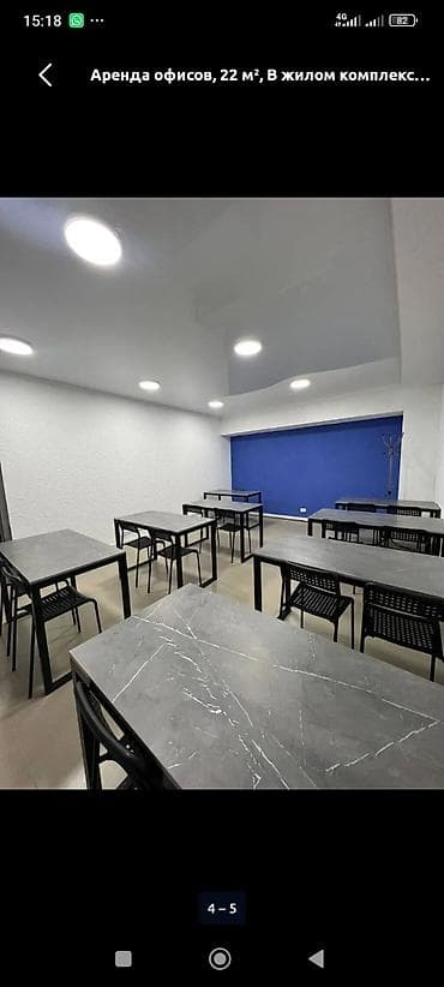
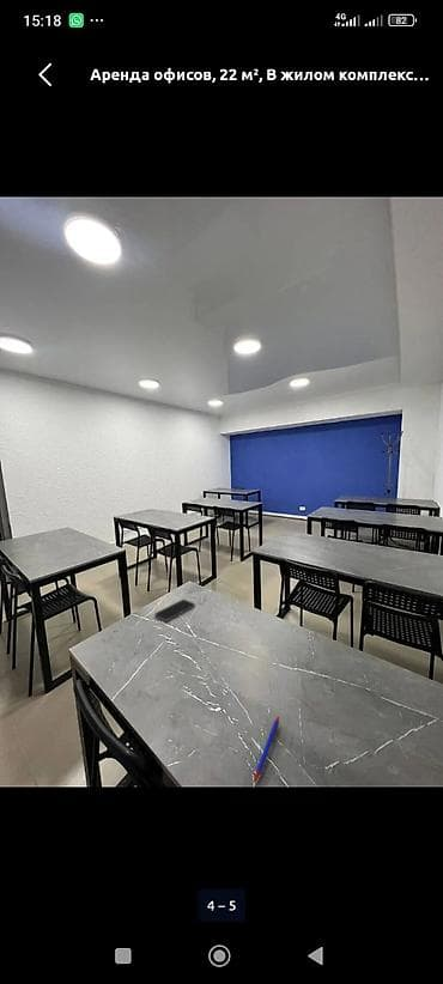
+ pen (267, 746)
+ smartphone (175, 609)
